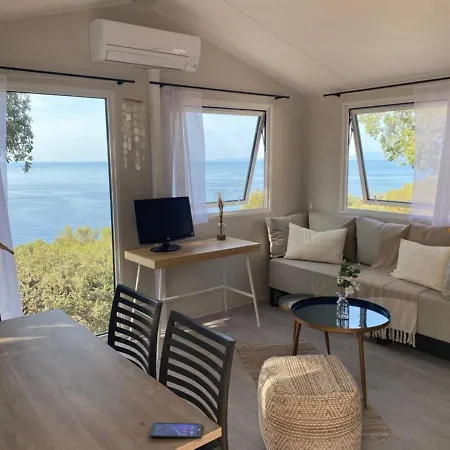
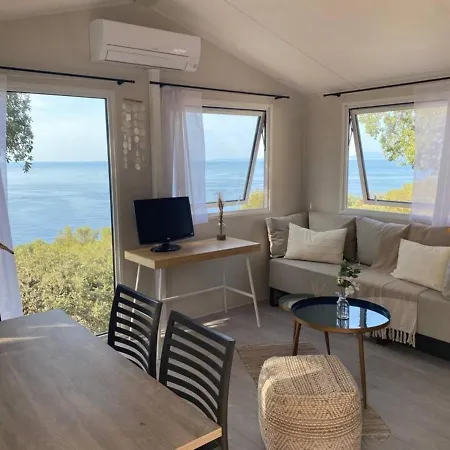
- smartphone (176, 430)
